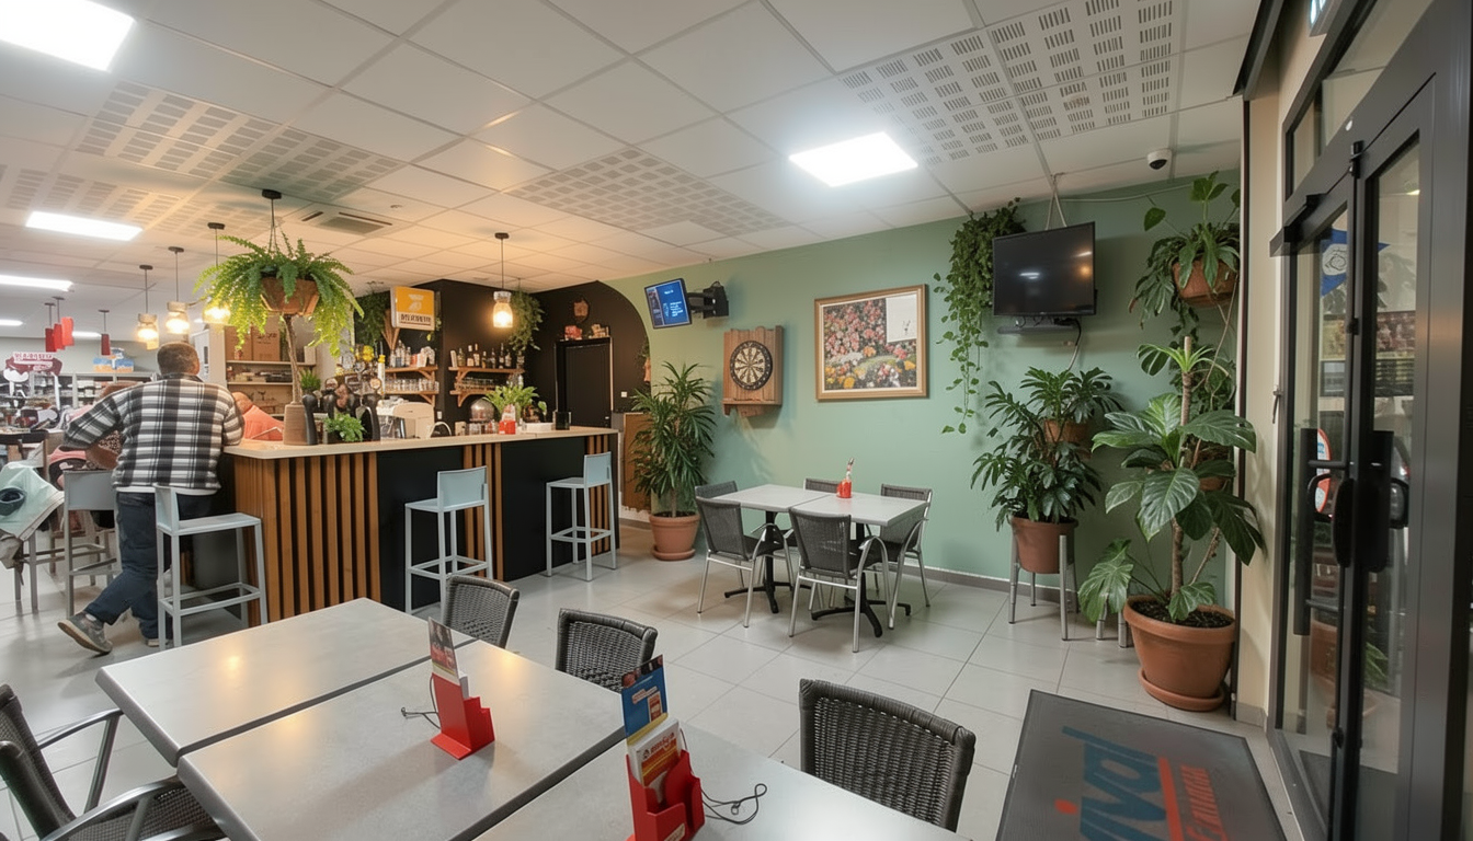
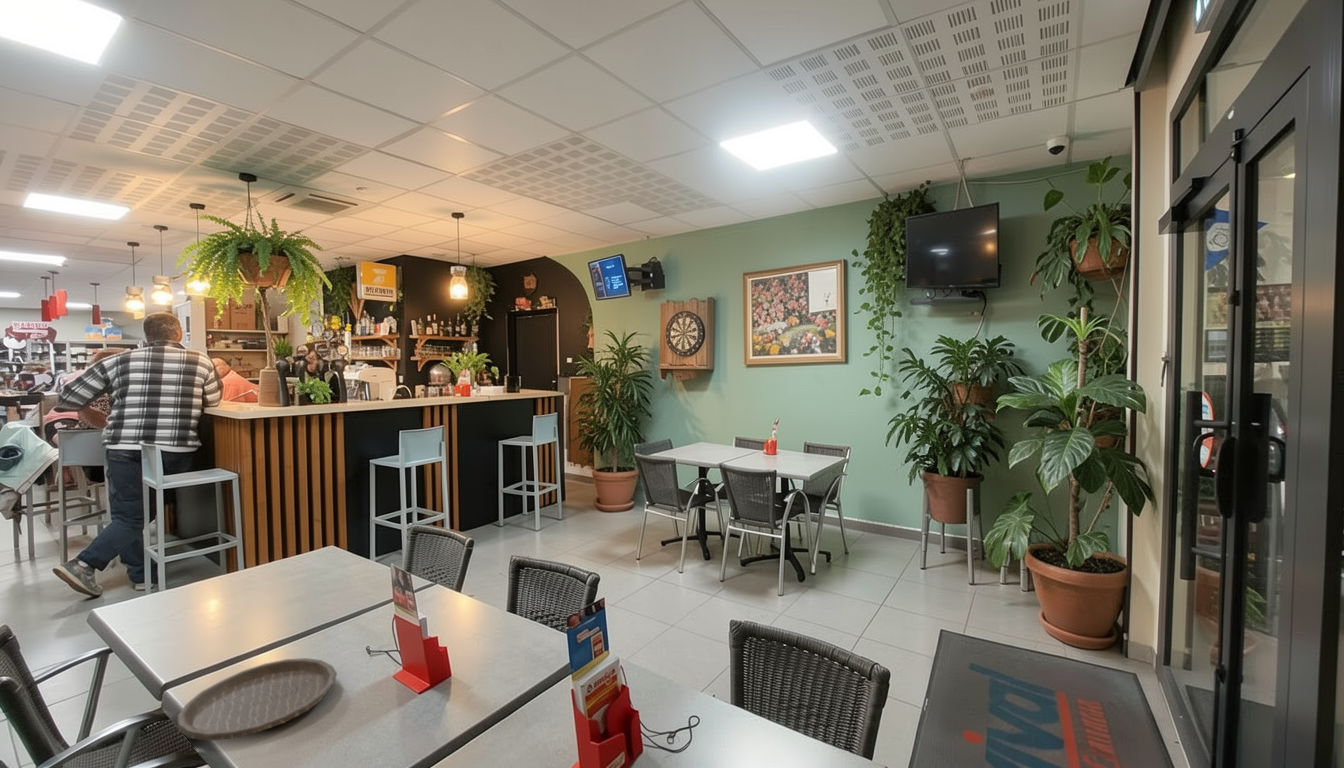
+ plate (262, 697)
